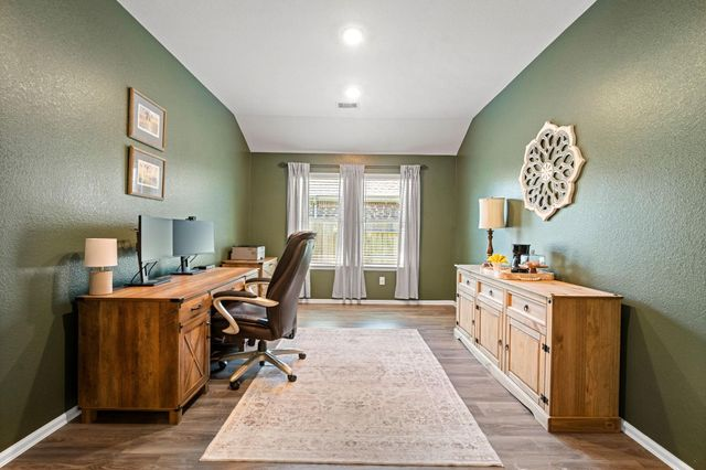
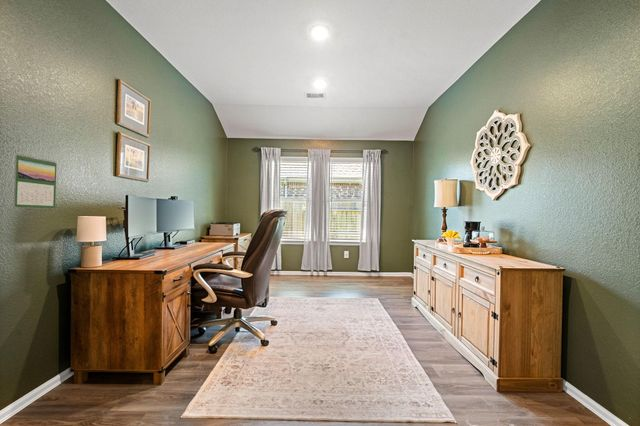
+ calendar (36, 182)
